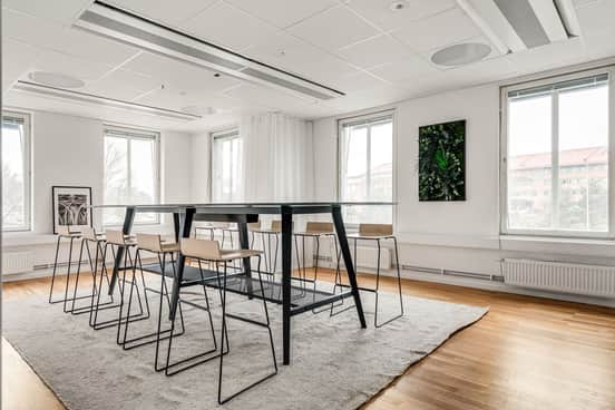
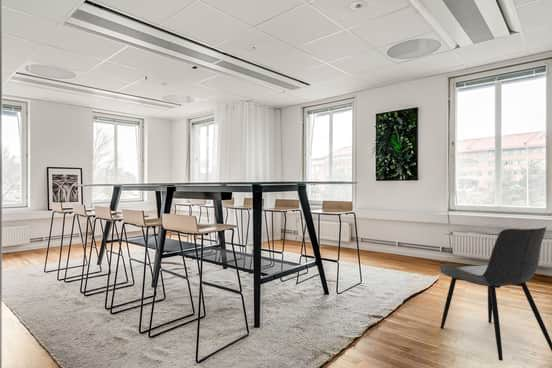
+ dining chair (493, 281)
